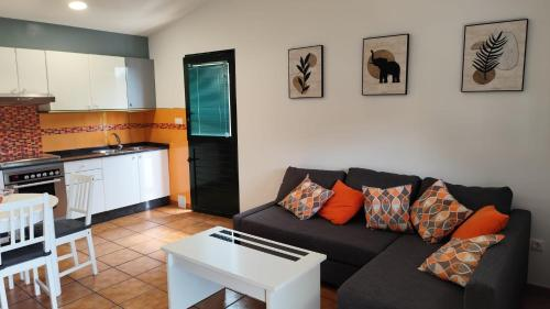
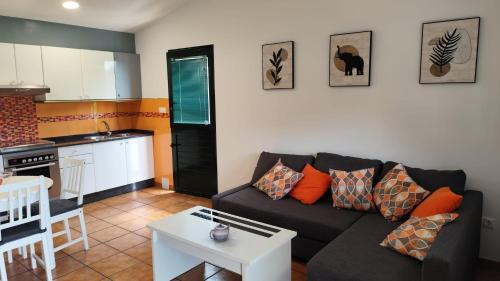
+ teapot (220, 231)
